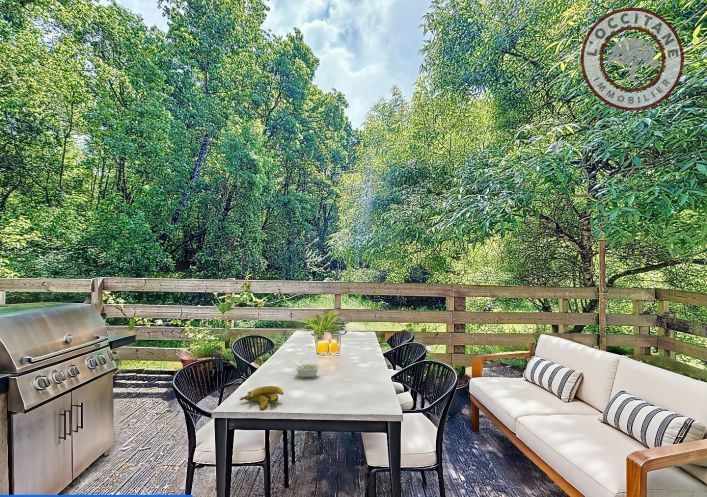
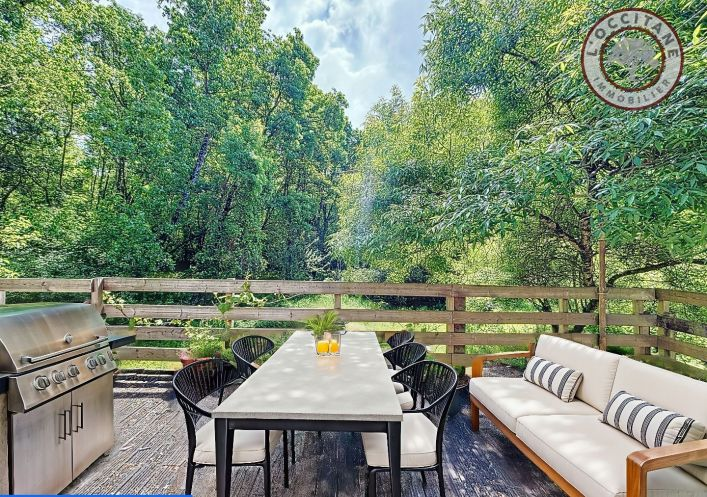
- banana (261, 396)
- legume (306, 370)
